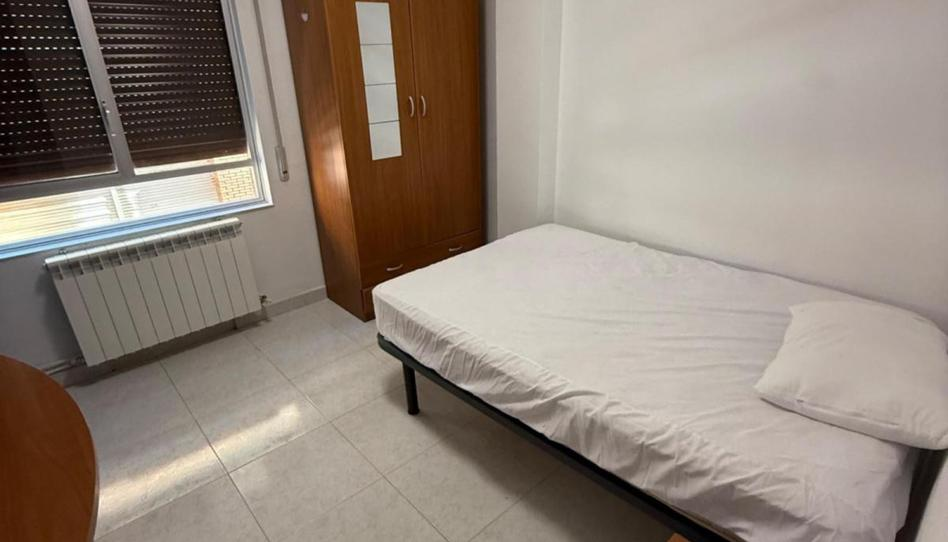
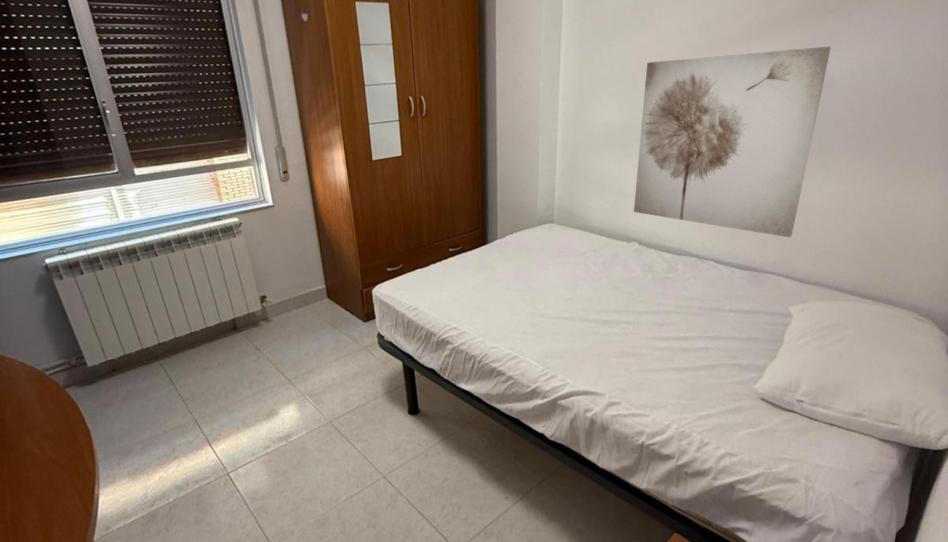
+ wall art (714, 144)
